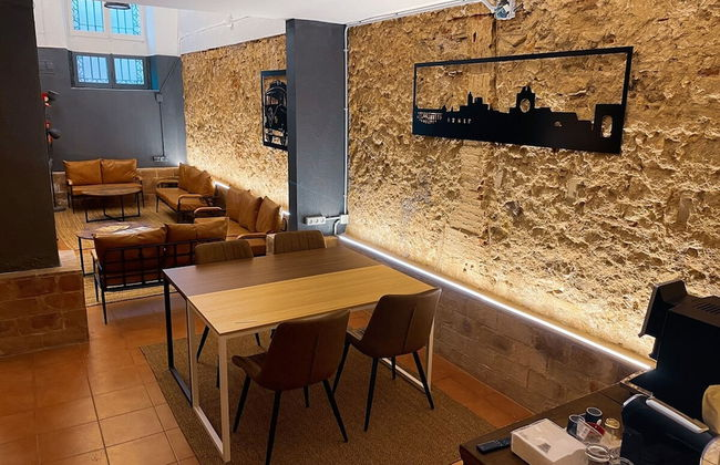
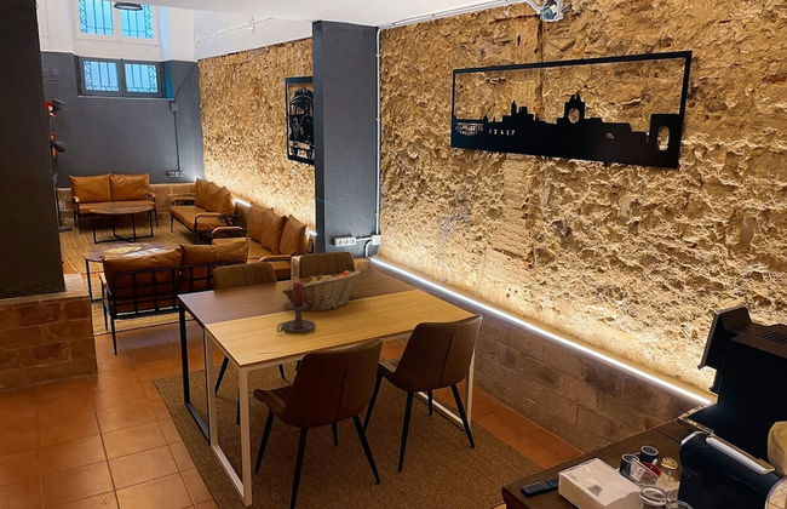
+ fruit basket (322, 287)
+ candle holder (294, 307)
